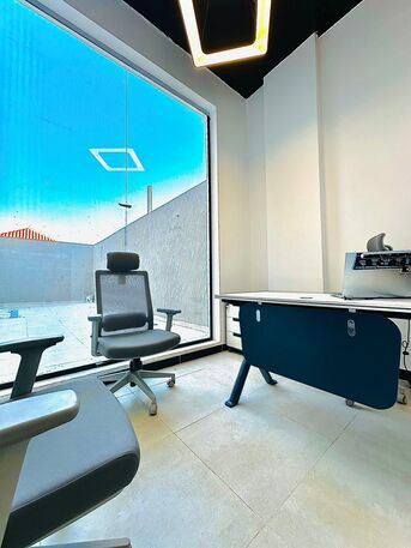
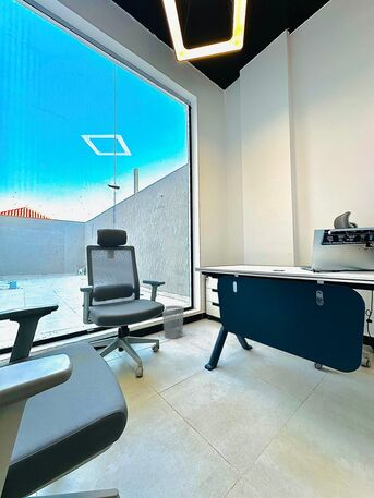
+ wastebasket (173, 321)
